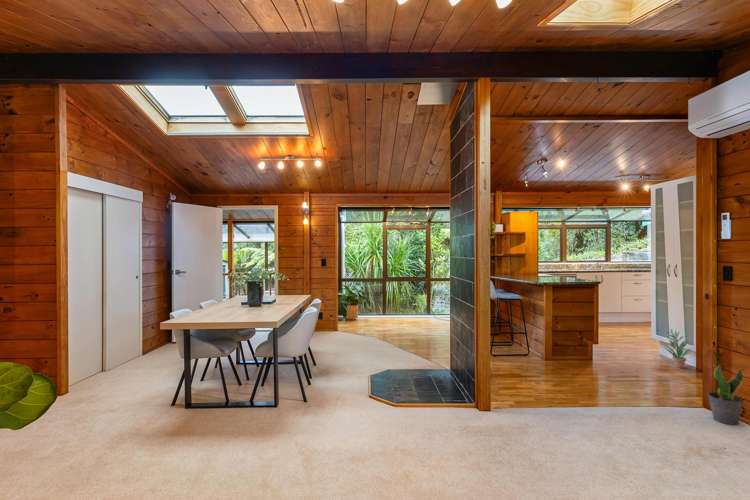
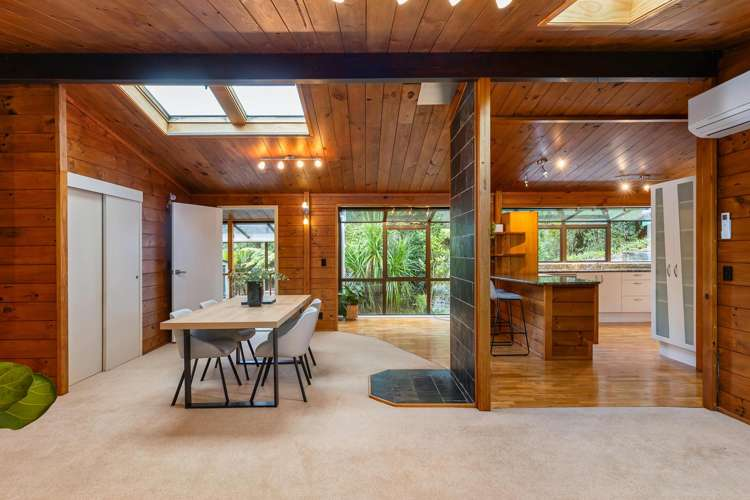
- potted plant (724, 391)
- potted plant (677, 347)
